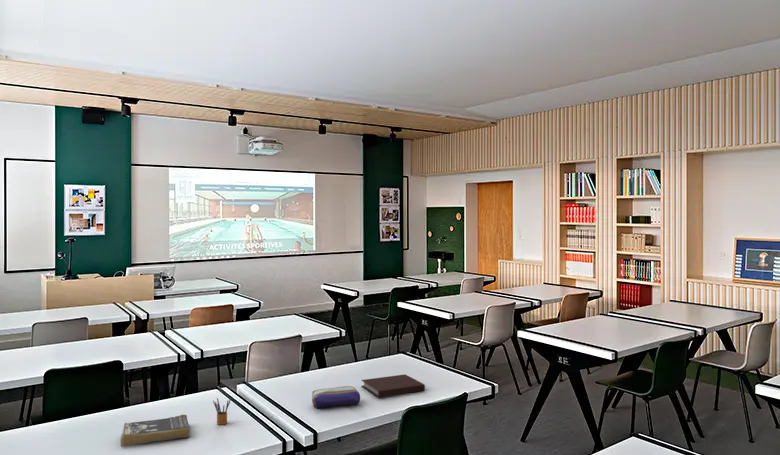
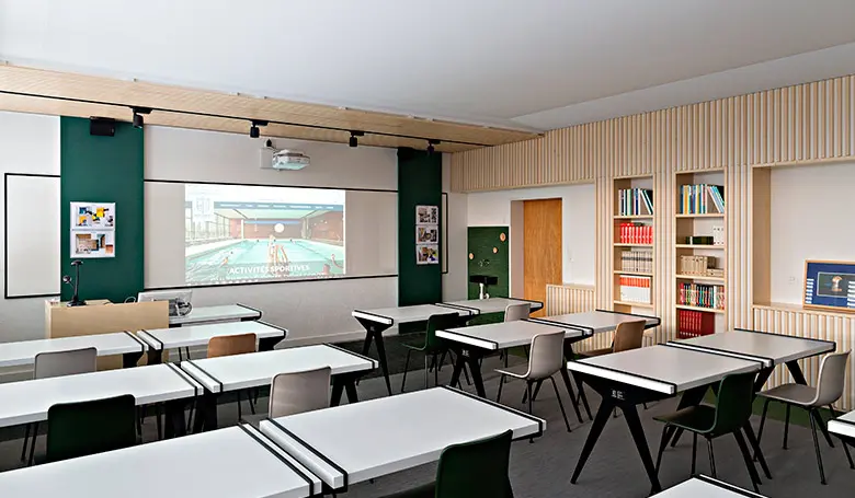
- notebook (392, 385)
- pencil case (336, 396)
- pencil box (223, 410)
- book (155, 429)
